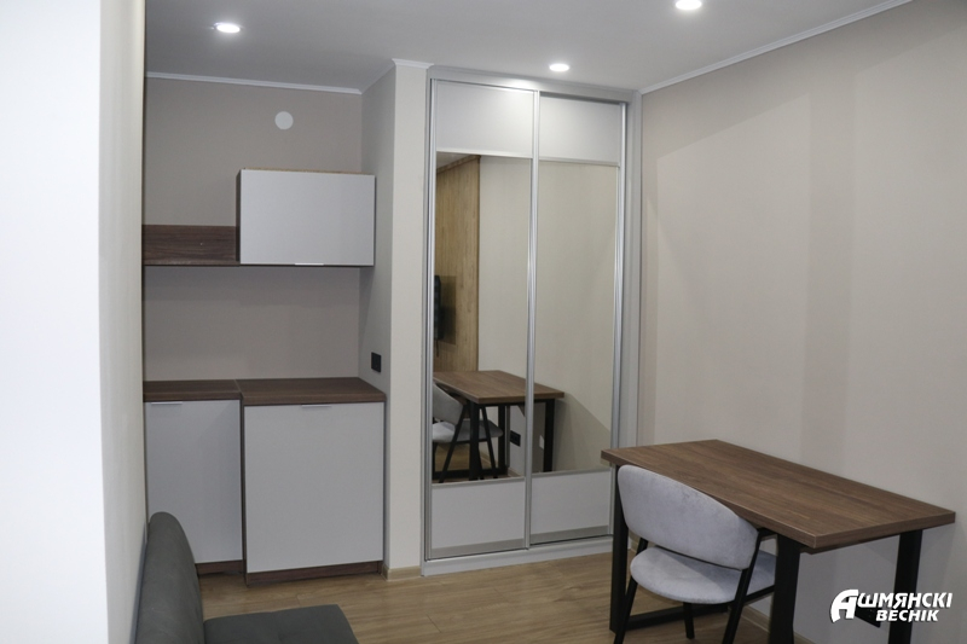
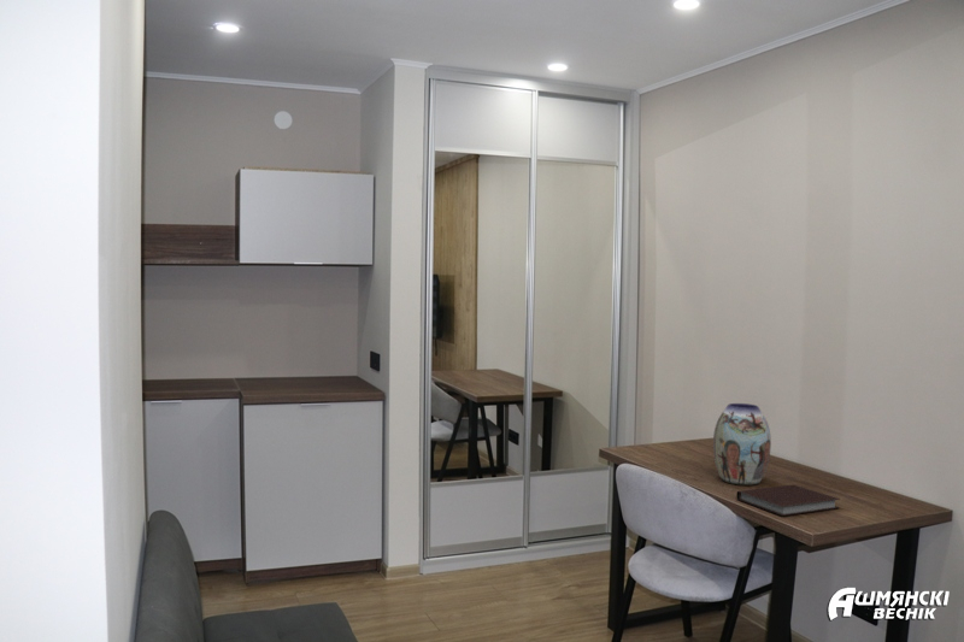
+ vase (741, 442)
+ notebook (787, 499)
